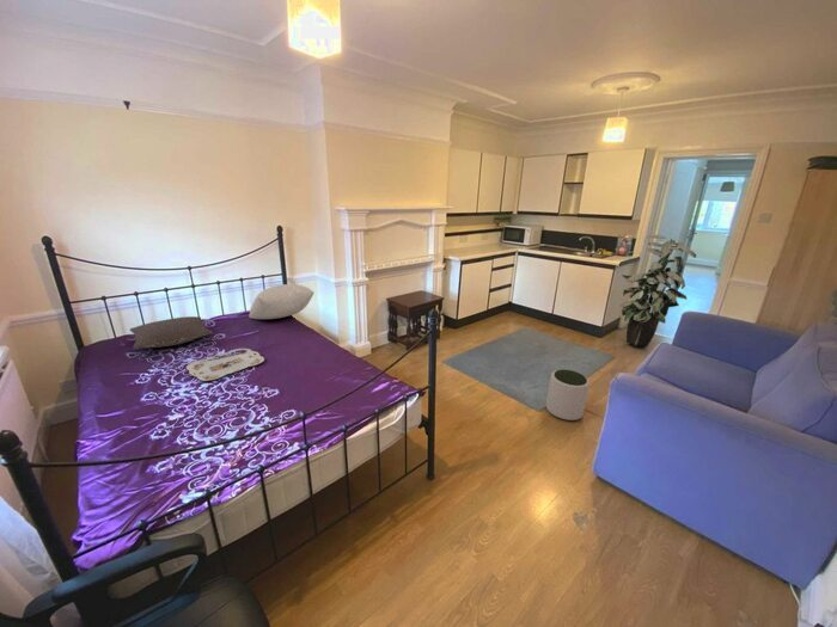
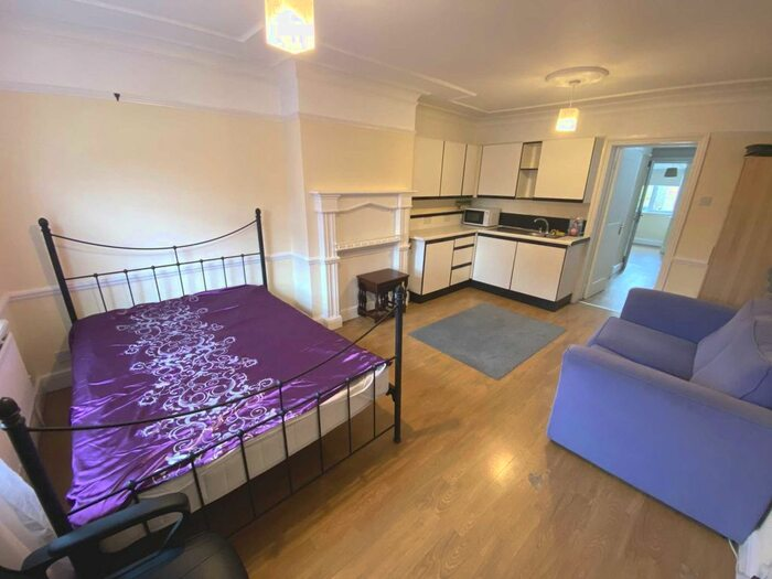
- pillow (281, 301)
- indoor plant (649, 291)
- serving tray (226, 363)
- plant pot (567, 394)
- pillow (170, 331)
